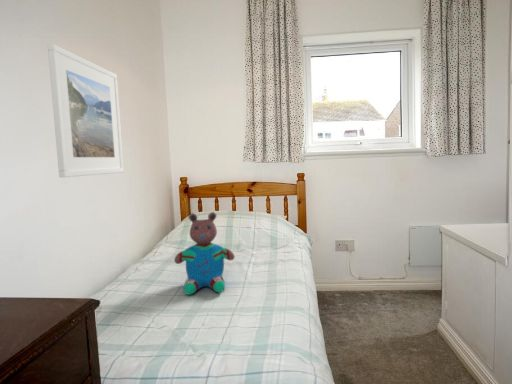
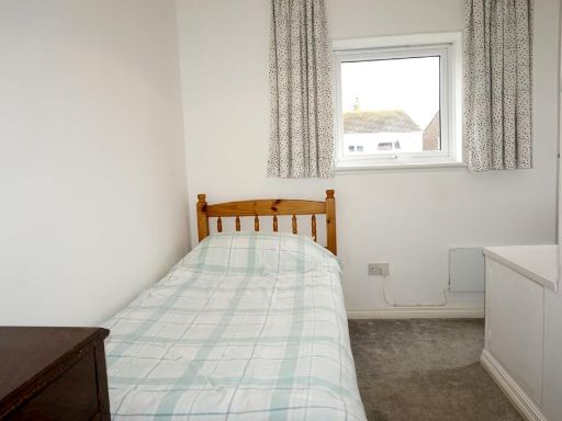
- teddy bear (203, 251)
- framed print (92, 118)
